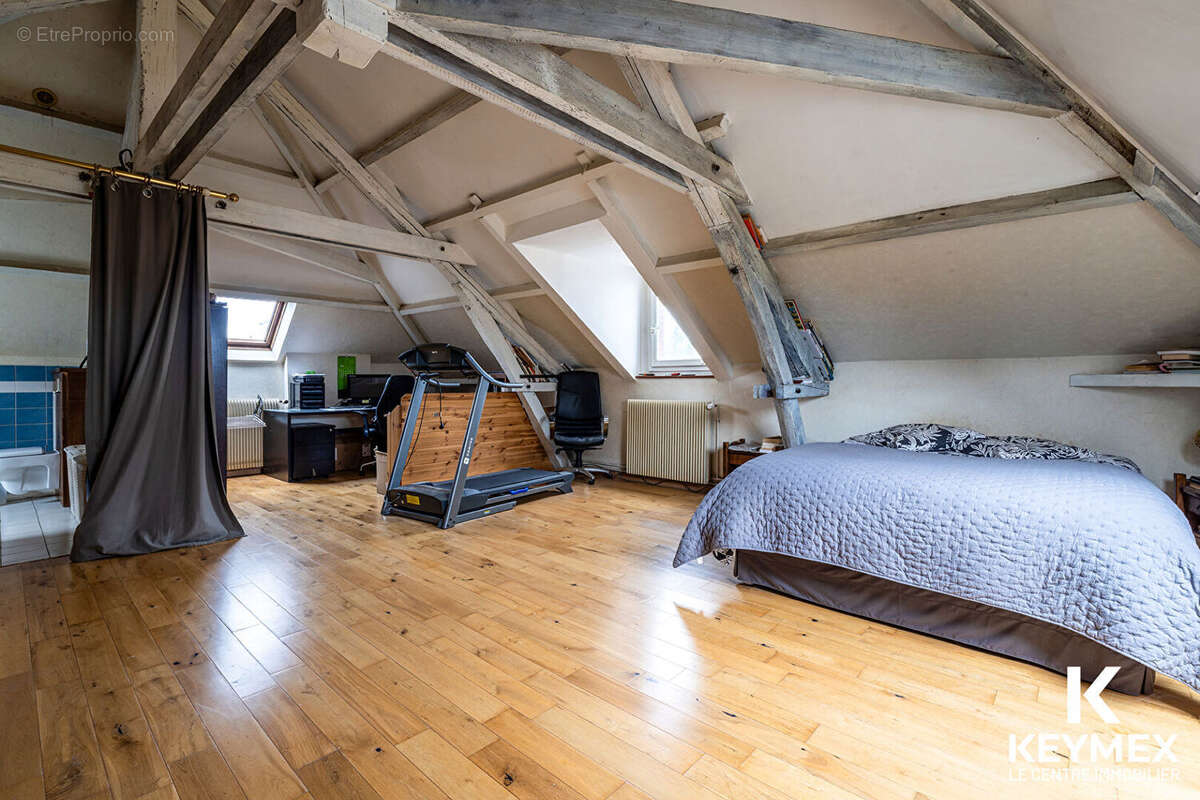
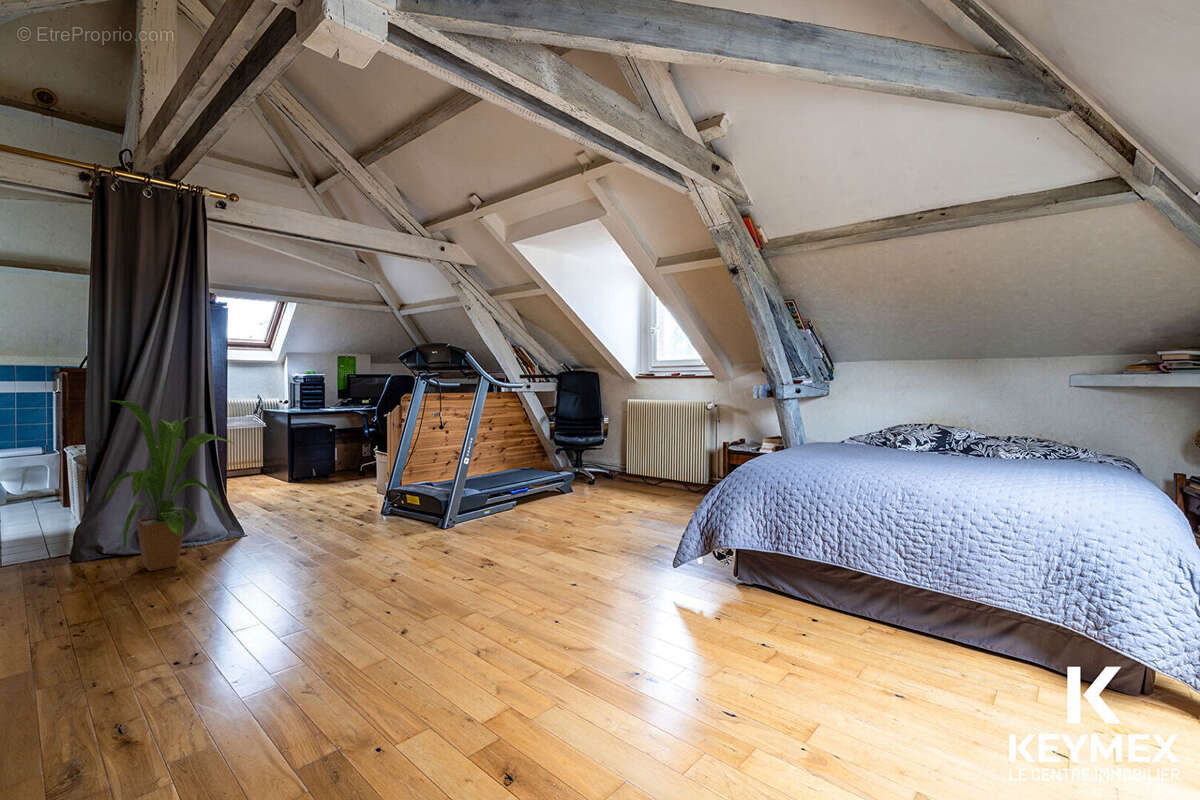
+ house plant (177, 479)
